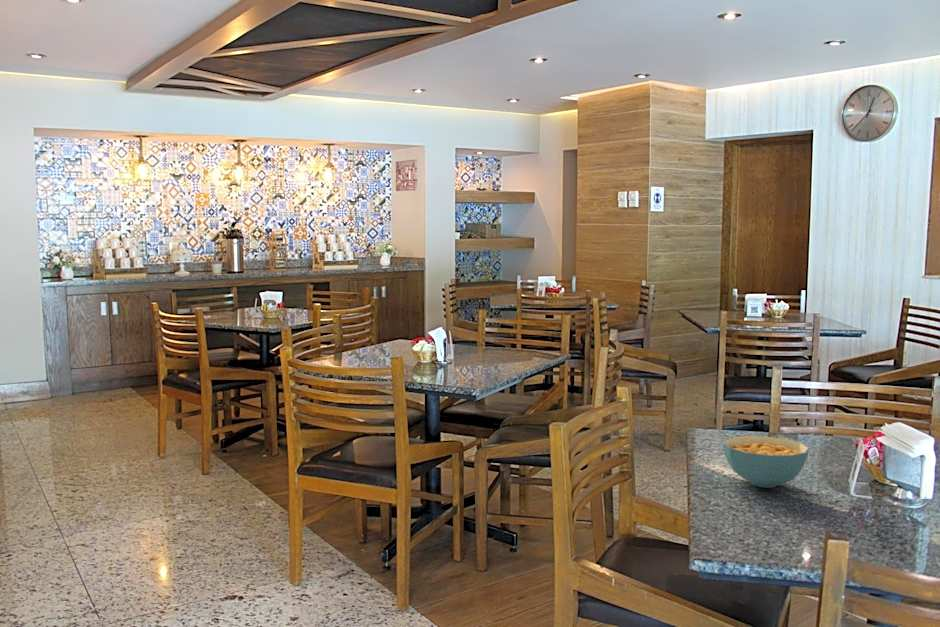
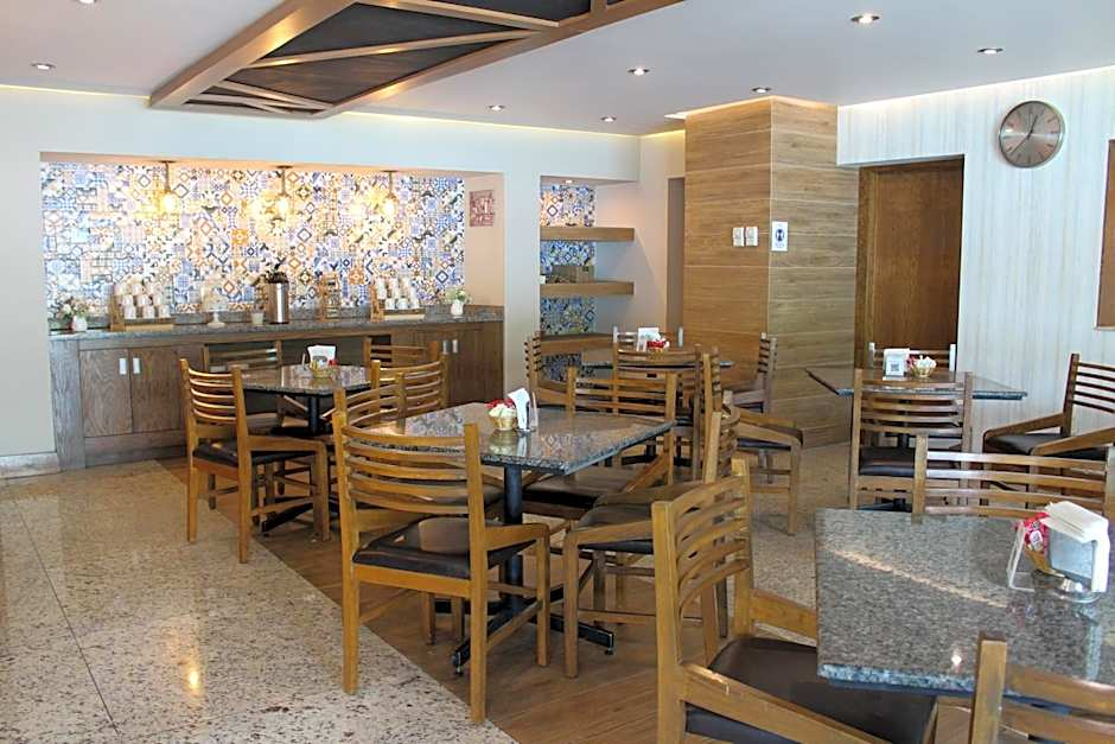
- cereal bowl (765, 464)
